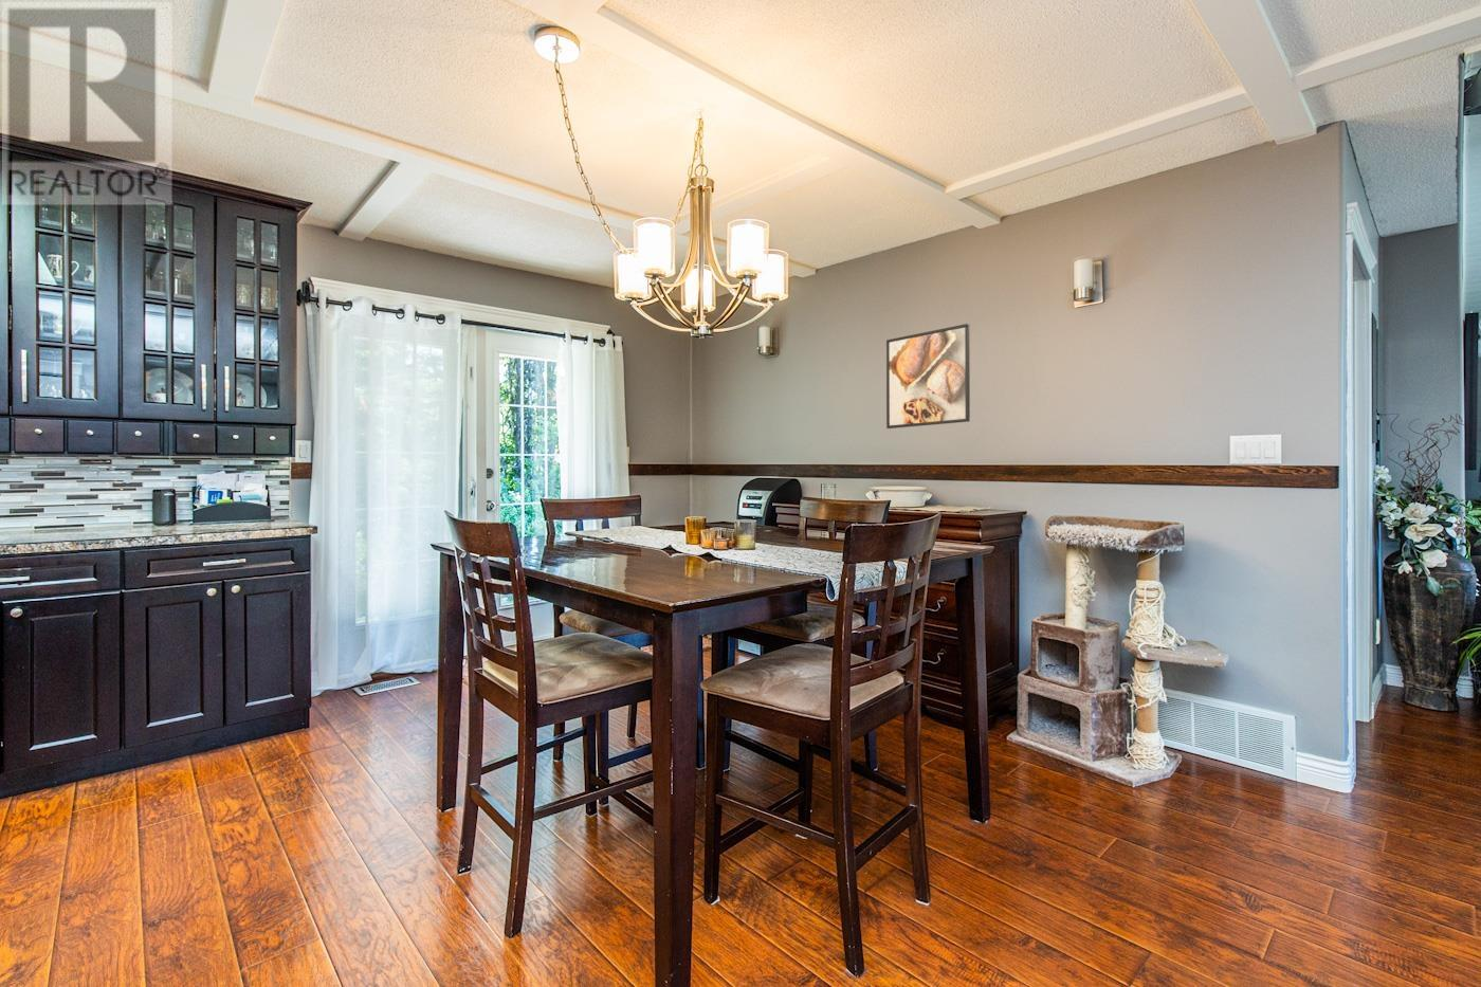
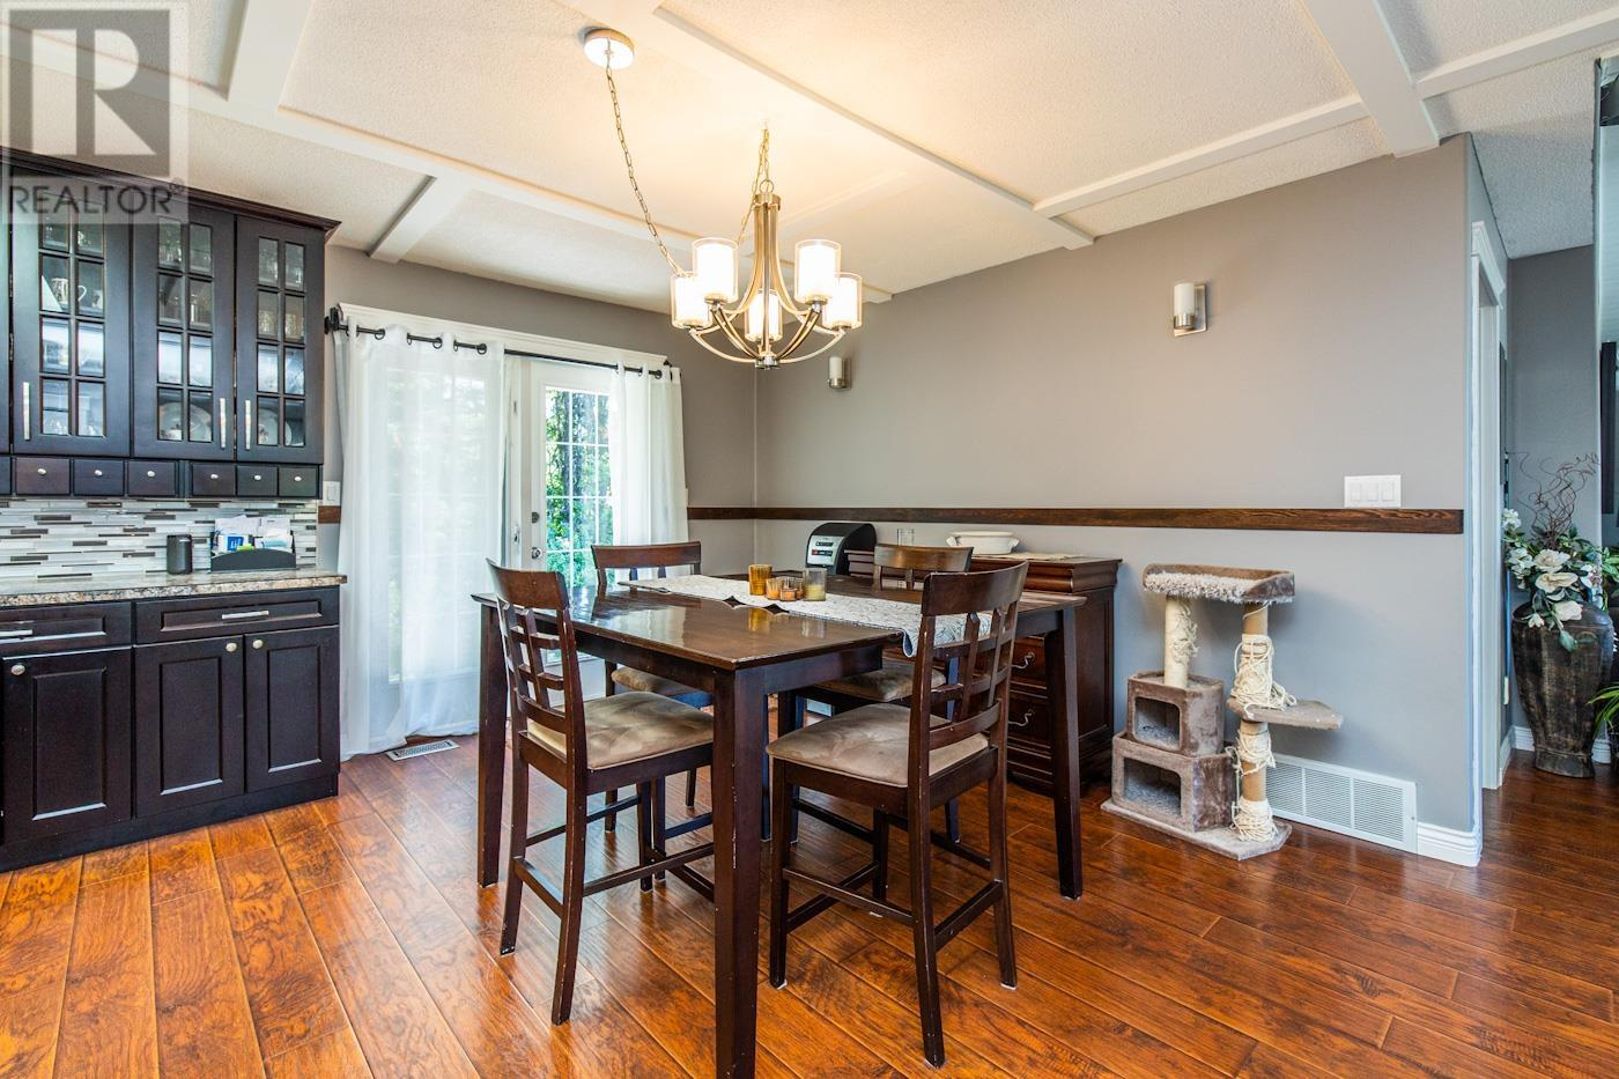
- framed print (926, 379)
